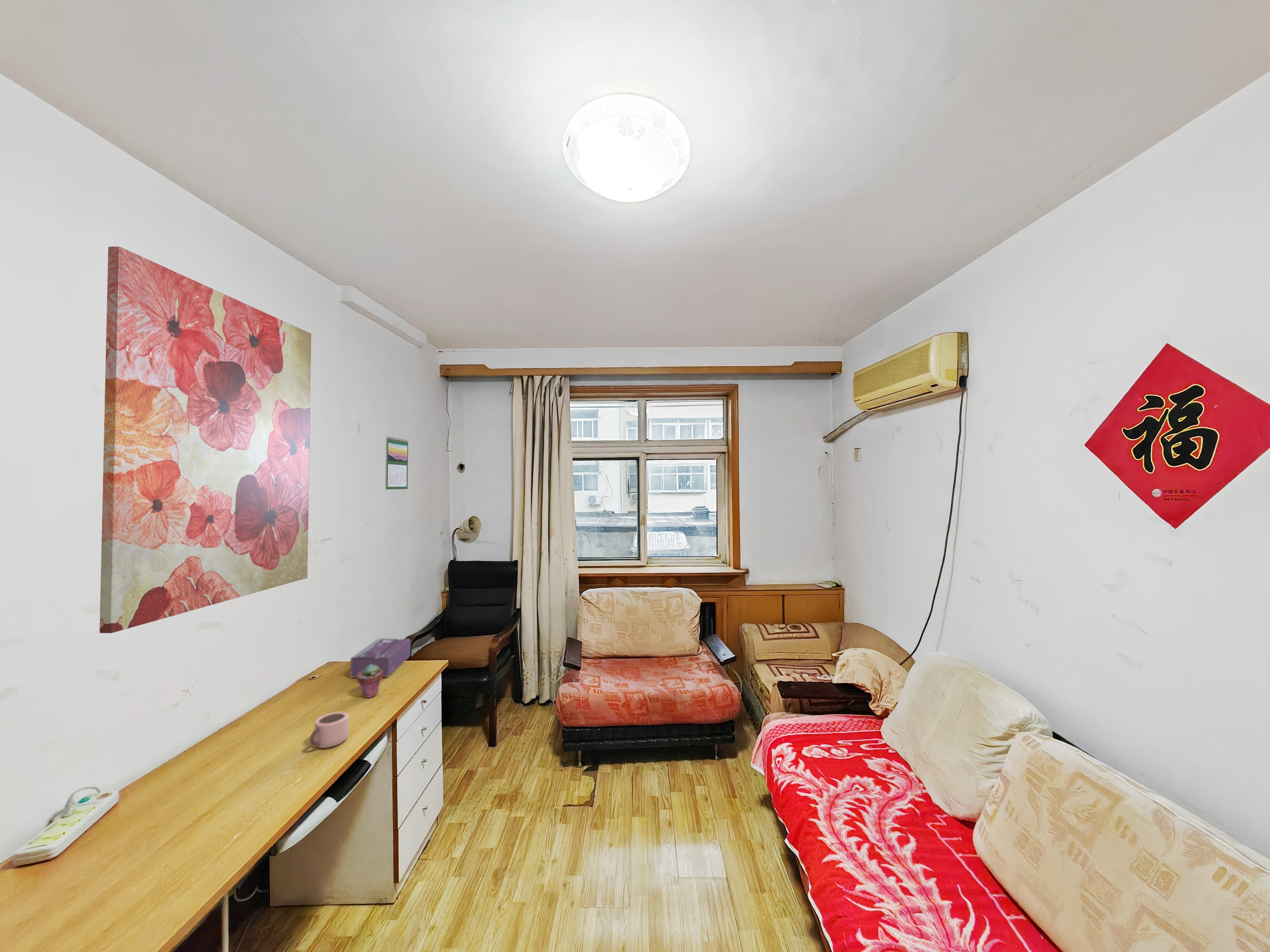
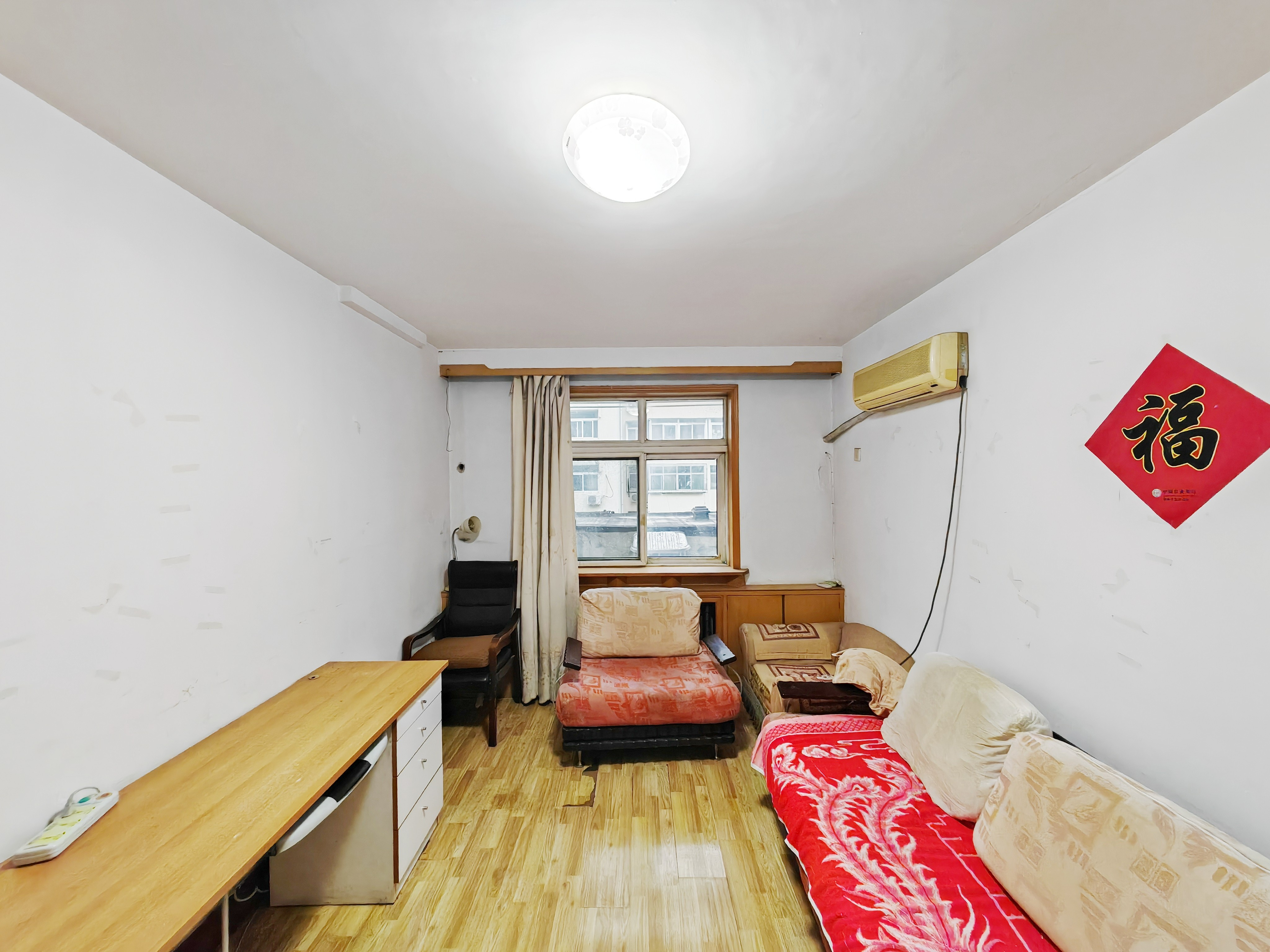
- tissue box (382, 656)
- calendar (397, 463)
- wall art (230, 449)
- mug (328, 731)
- potted succulent (370, 679)
